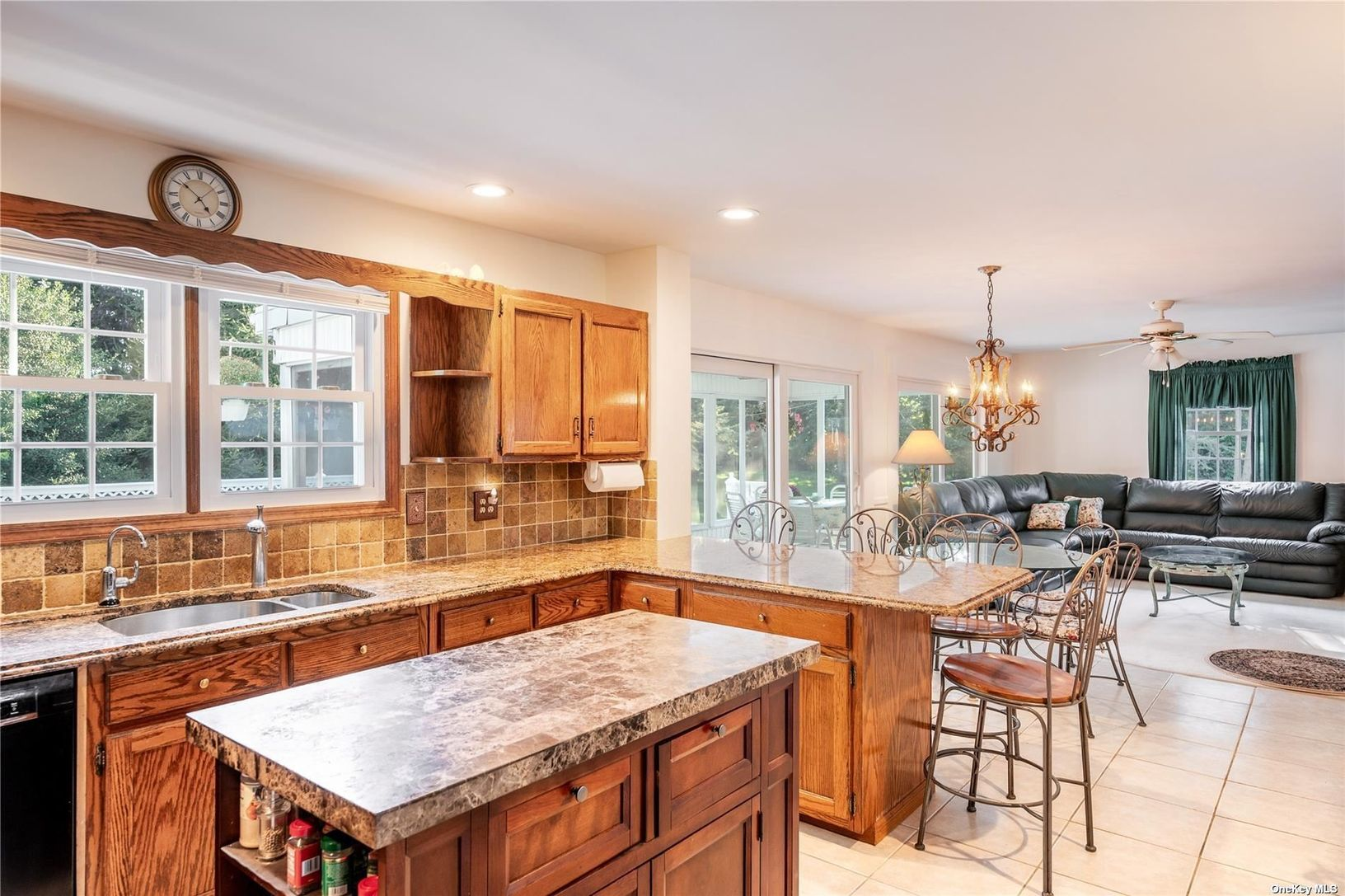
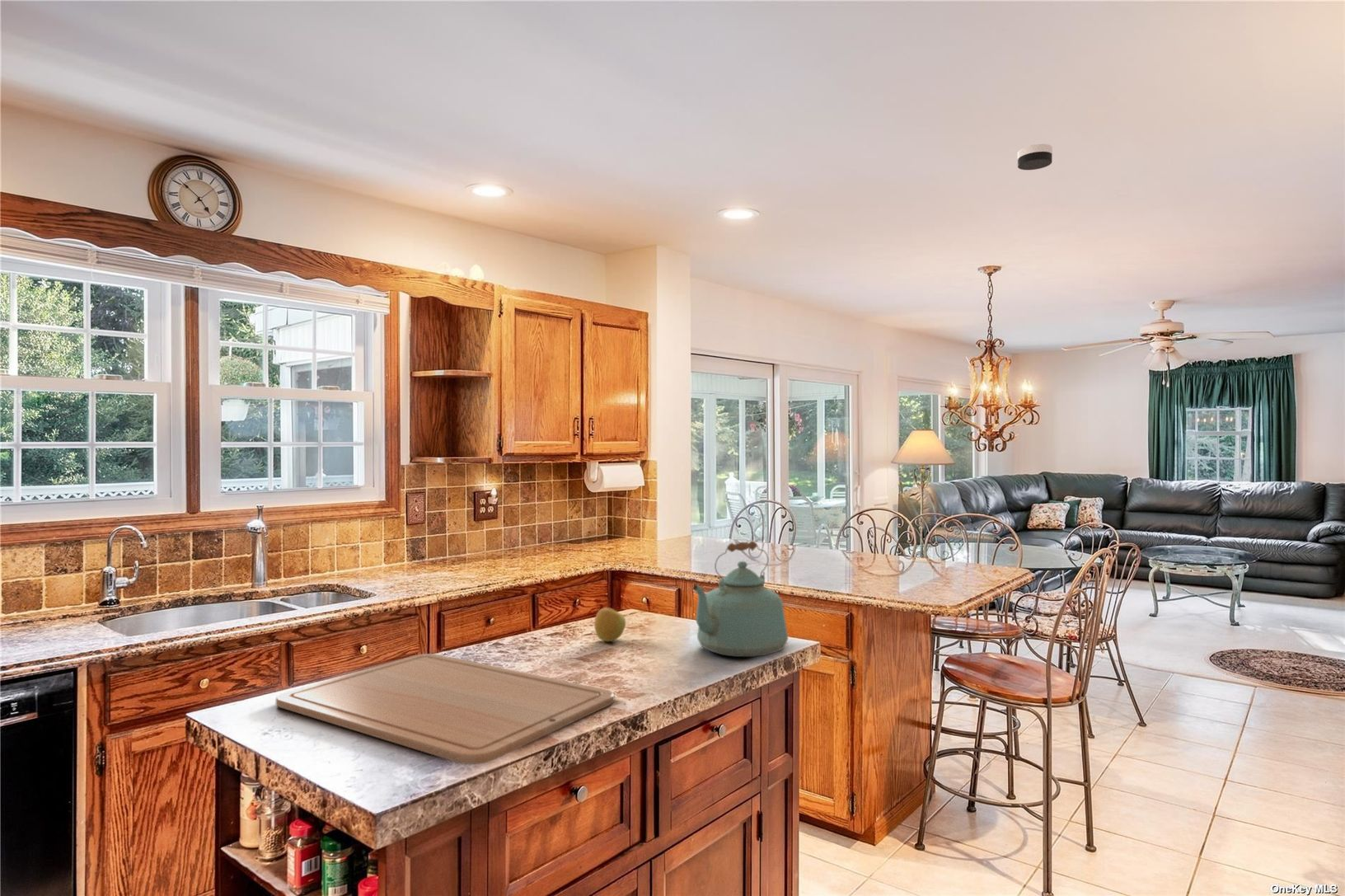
+ kettle (735, 596)
+ smoke detector (1034, 157)
+ chopping board (446, 697)
+ apple (609, 624)
